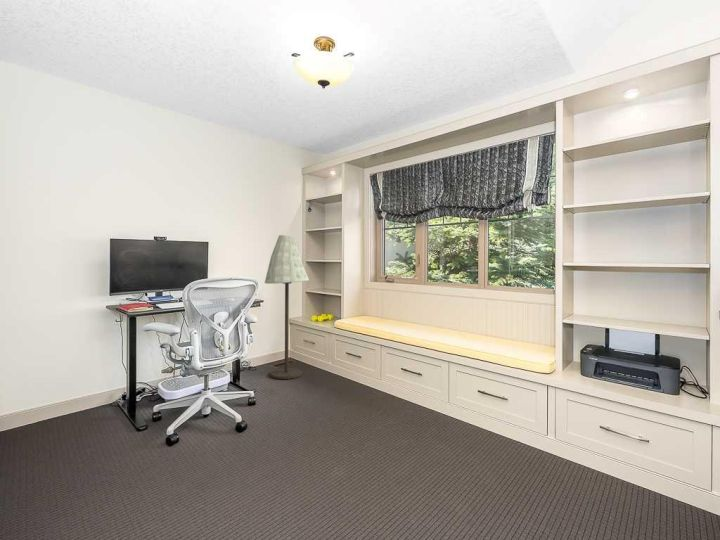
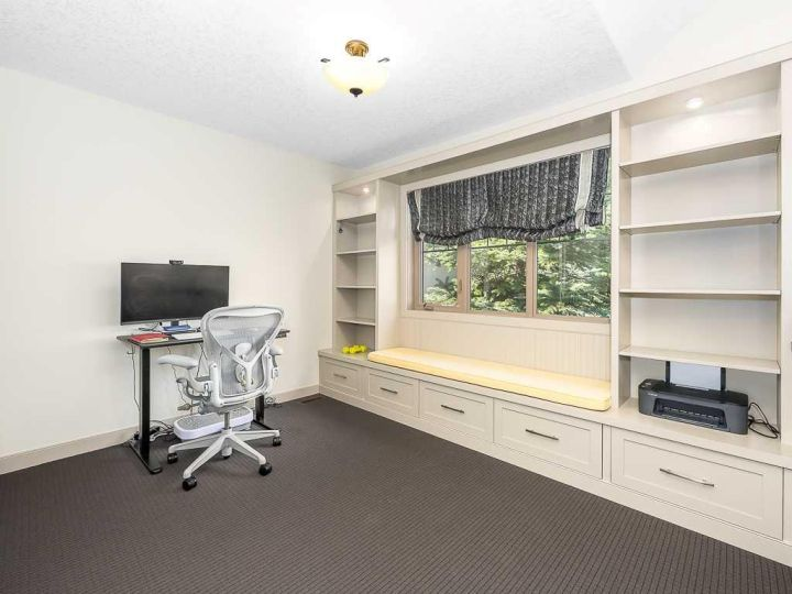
- floor lamp (286, 304)
